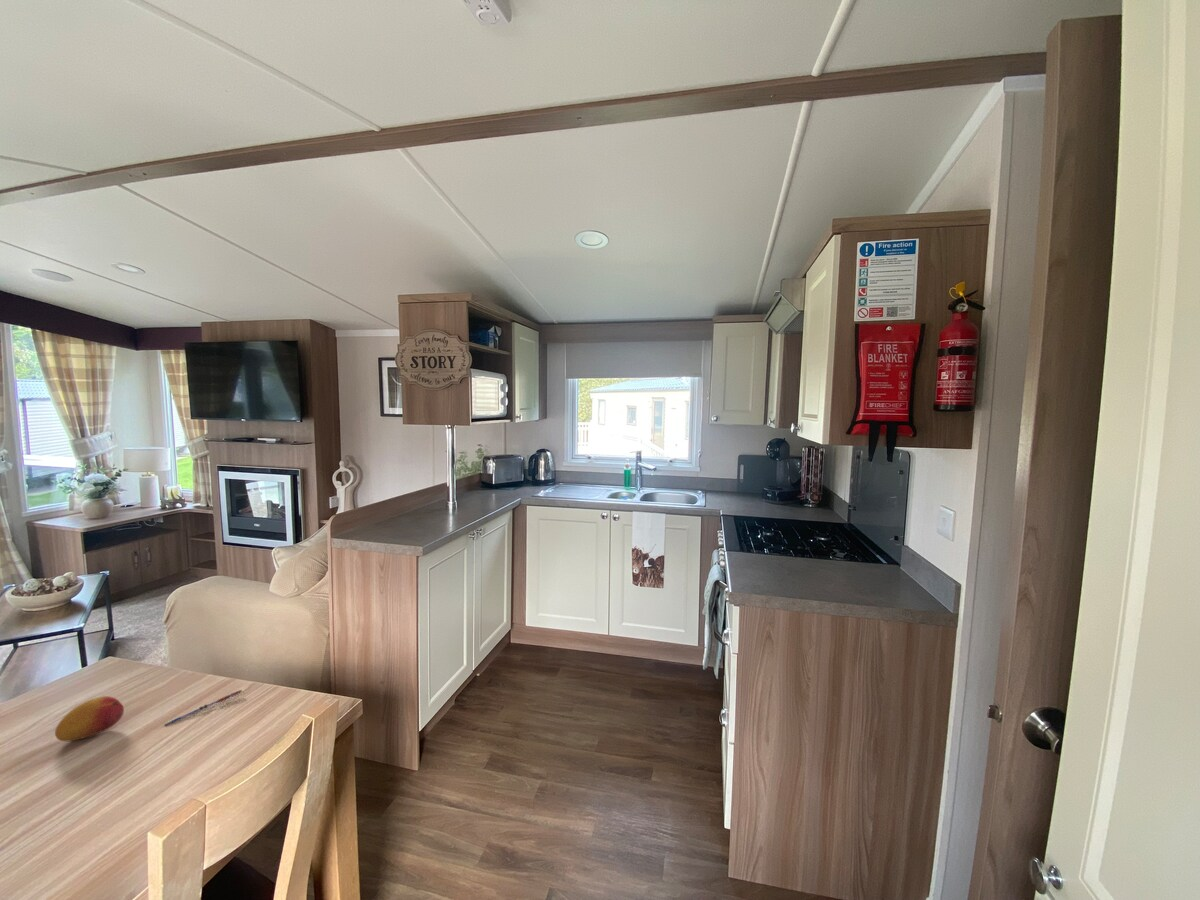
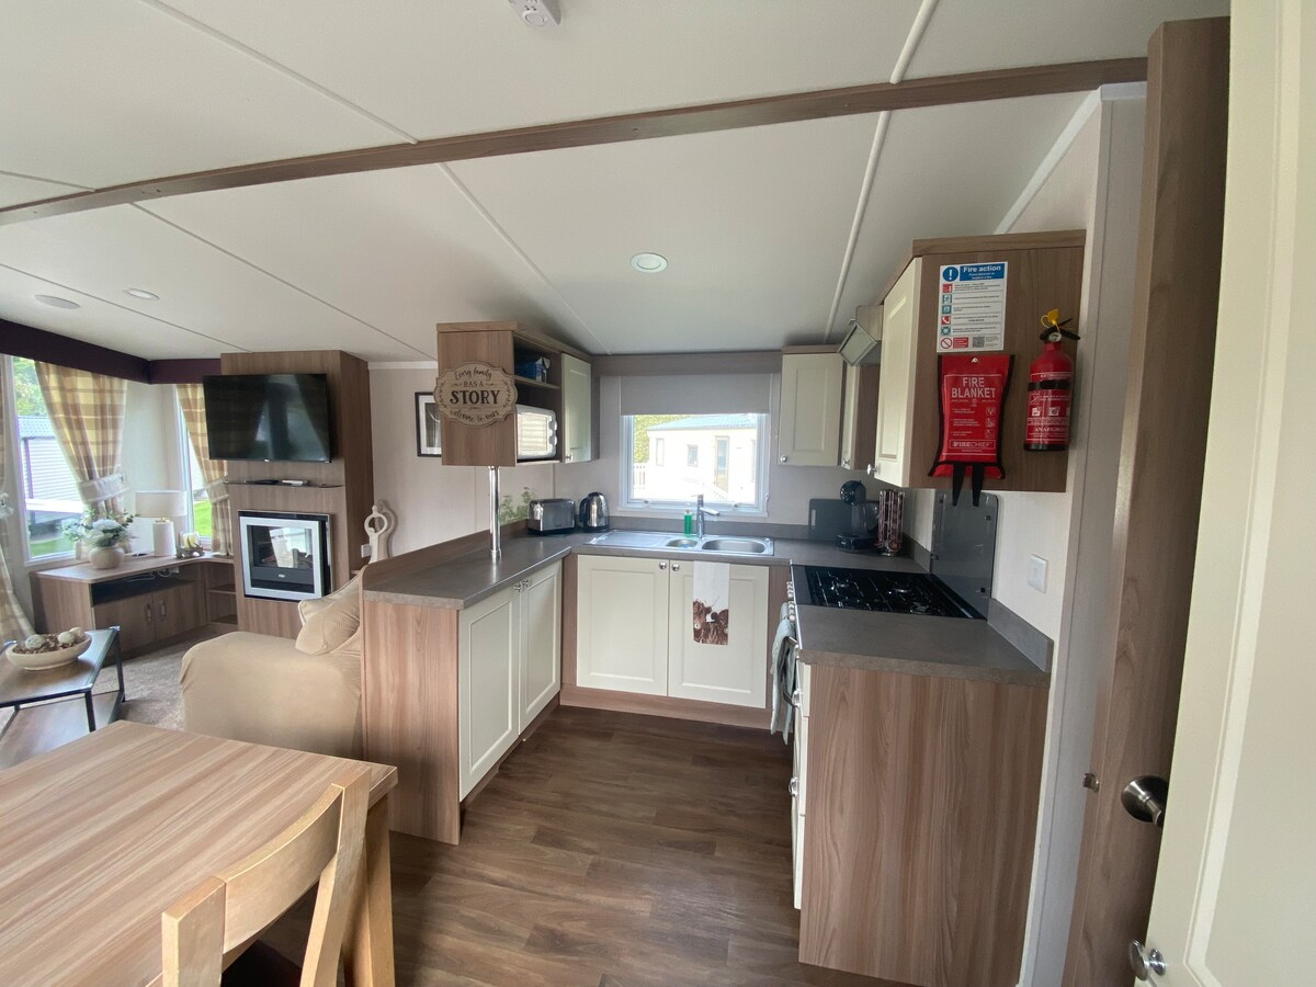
- pen (205, 706)
- fruit (90, 718)
